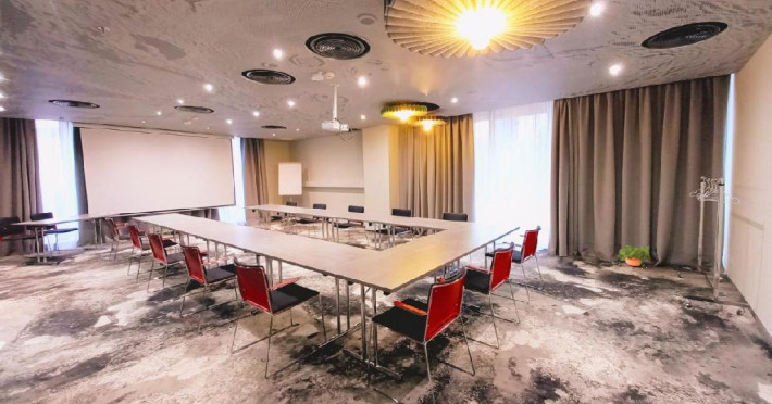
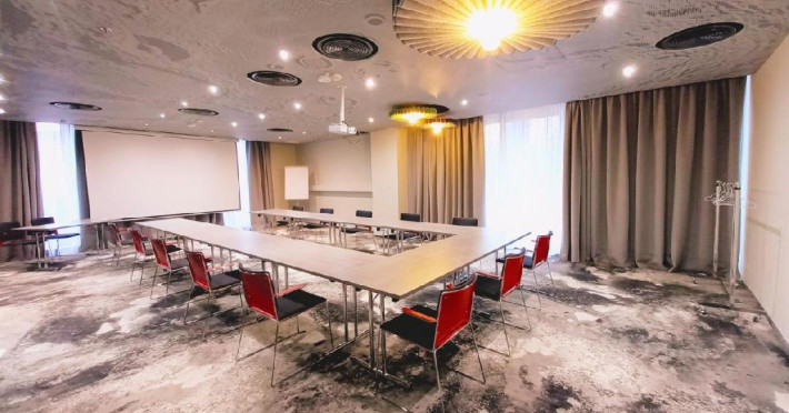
- potted plant (633, 255)
